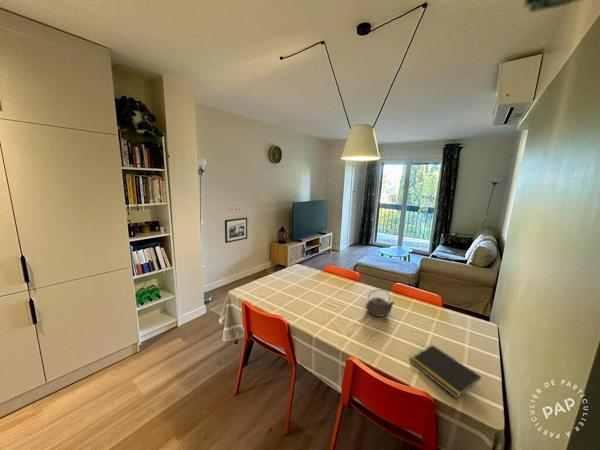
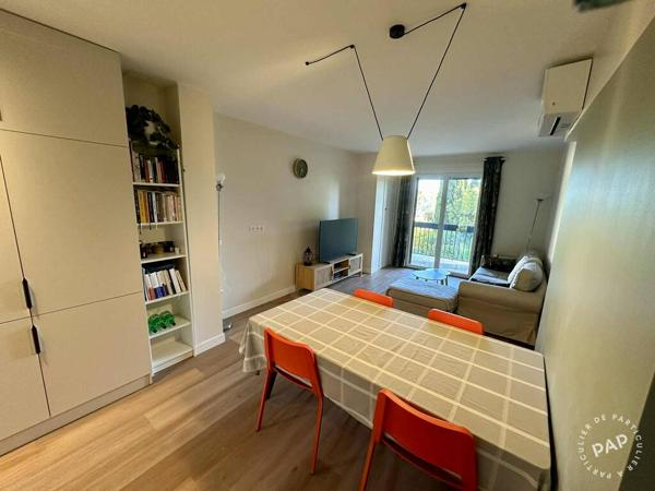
- notepad (443, 368)
- teapot (380, 301)
- picture frame (236, 229)
